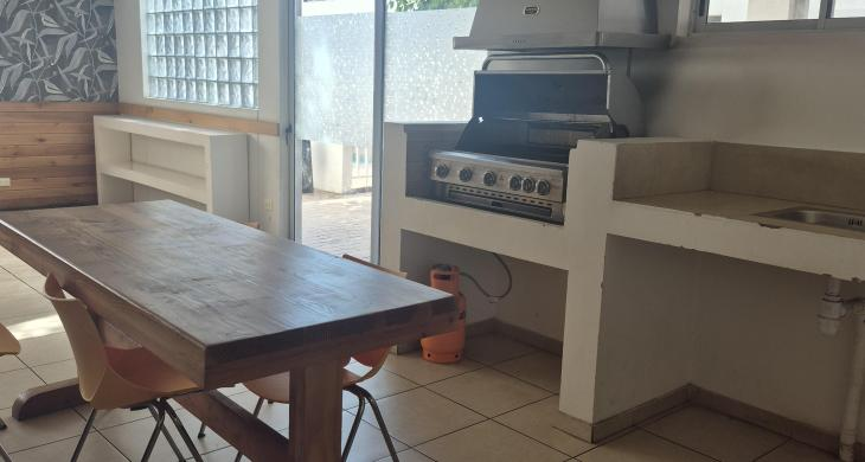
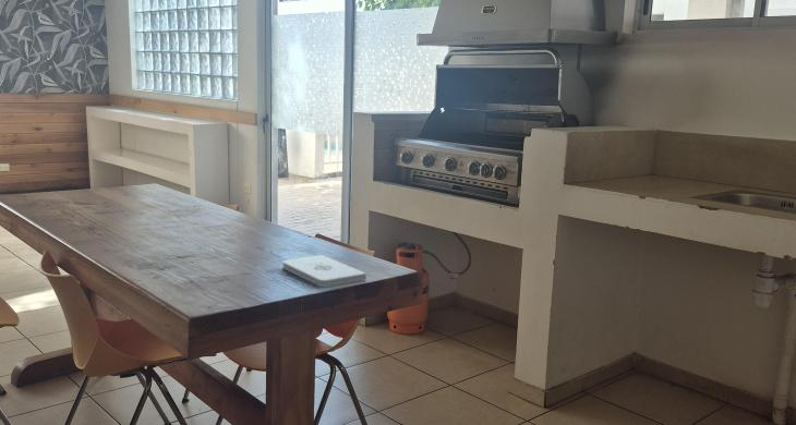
+ notepad (322, 269)
